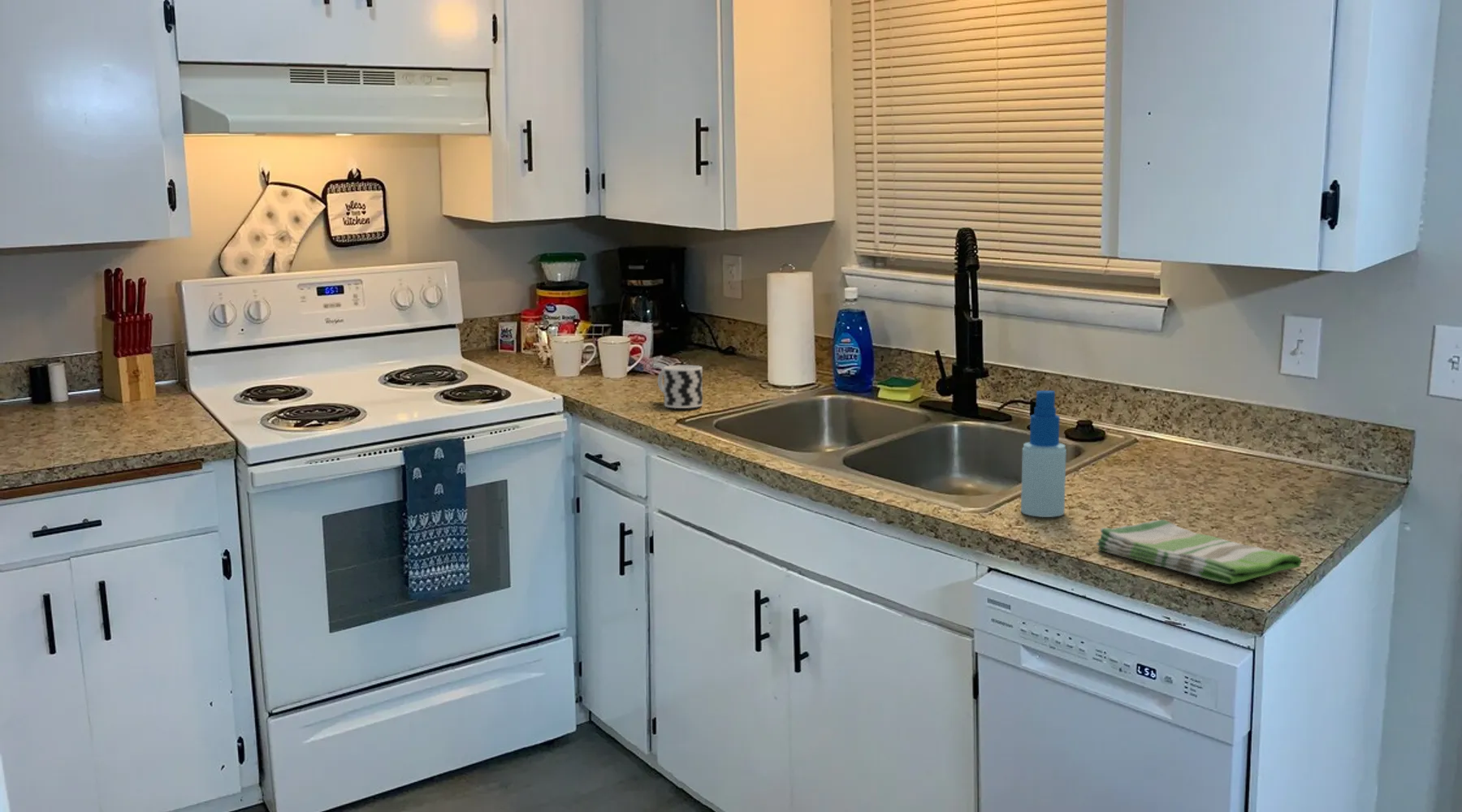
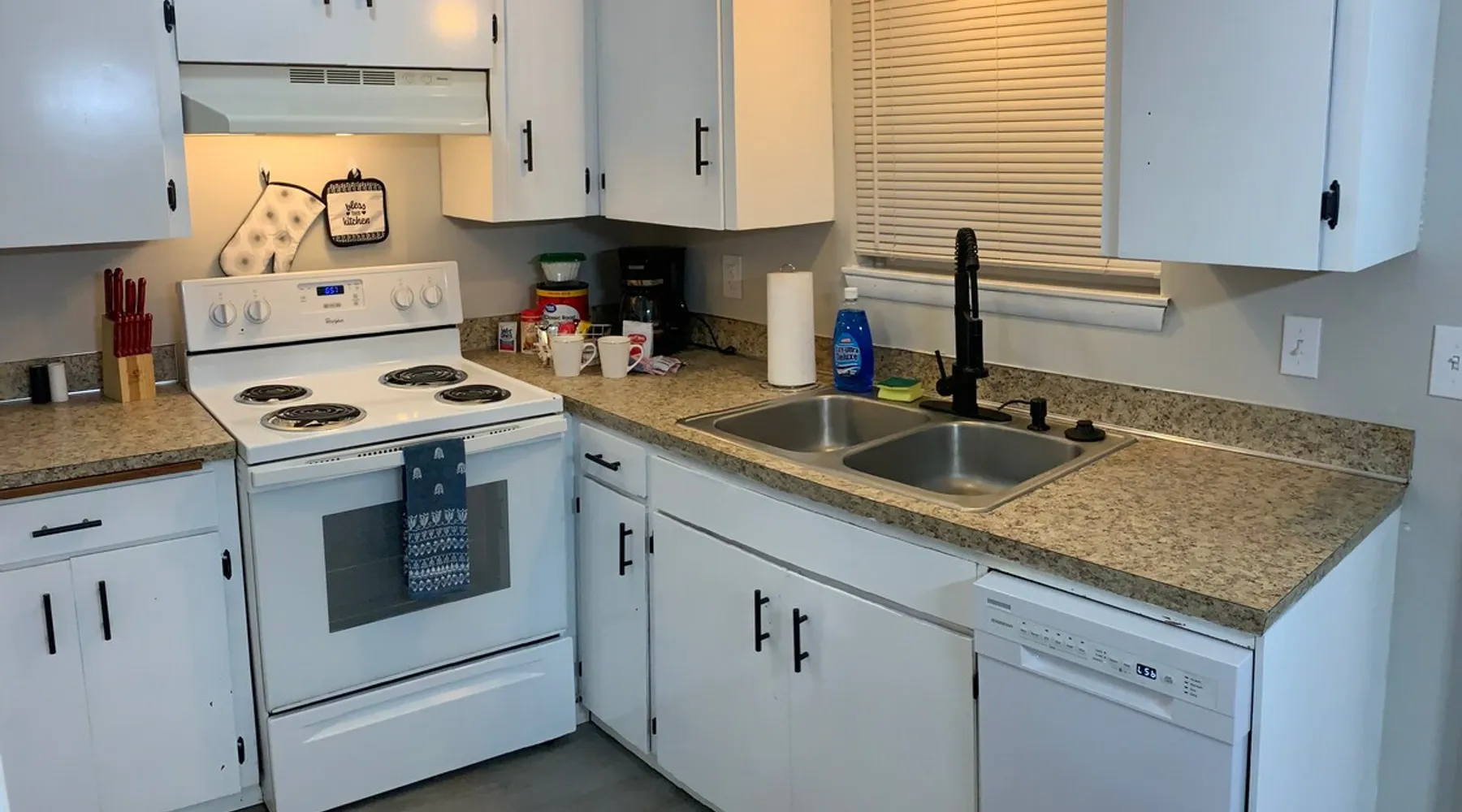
- dish towel (1196, 547)
- spray bottle (1044, 451)
- cup (678, 386)
